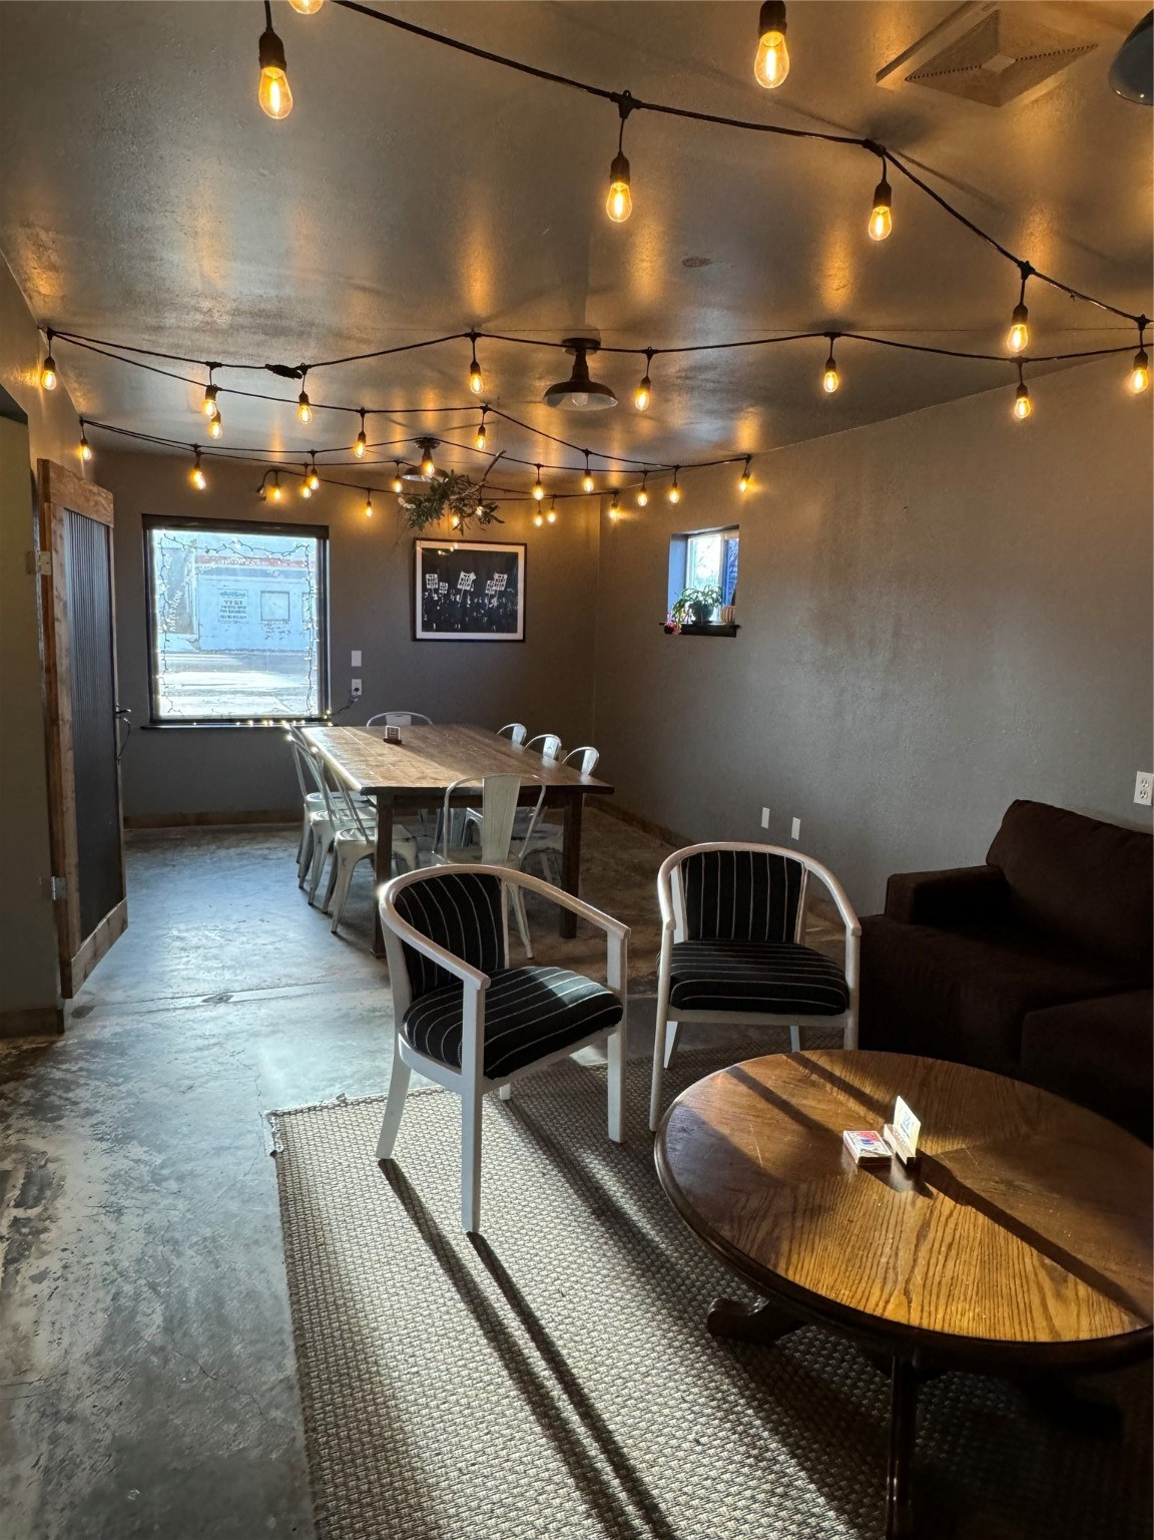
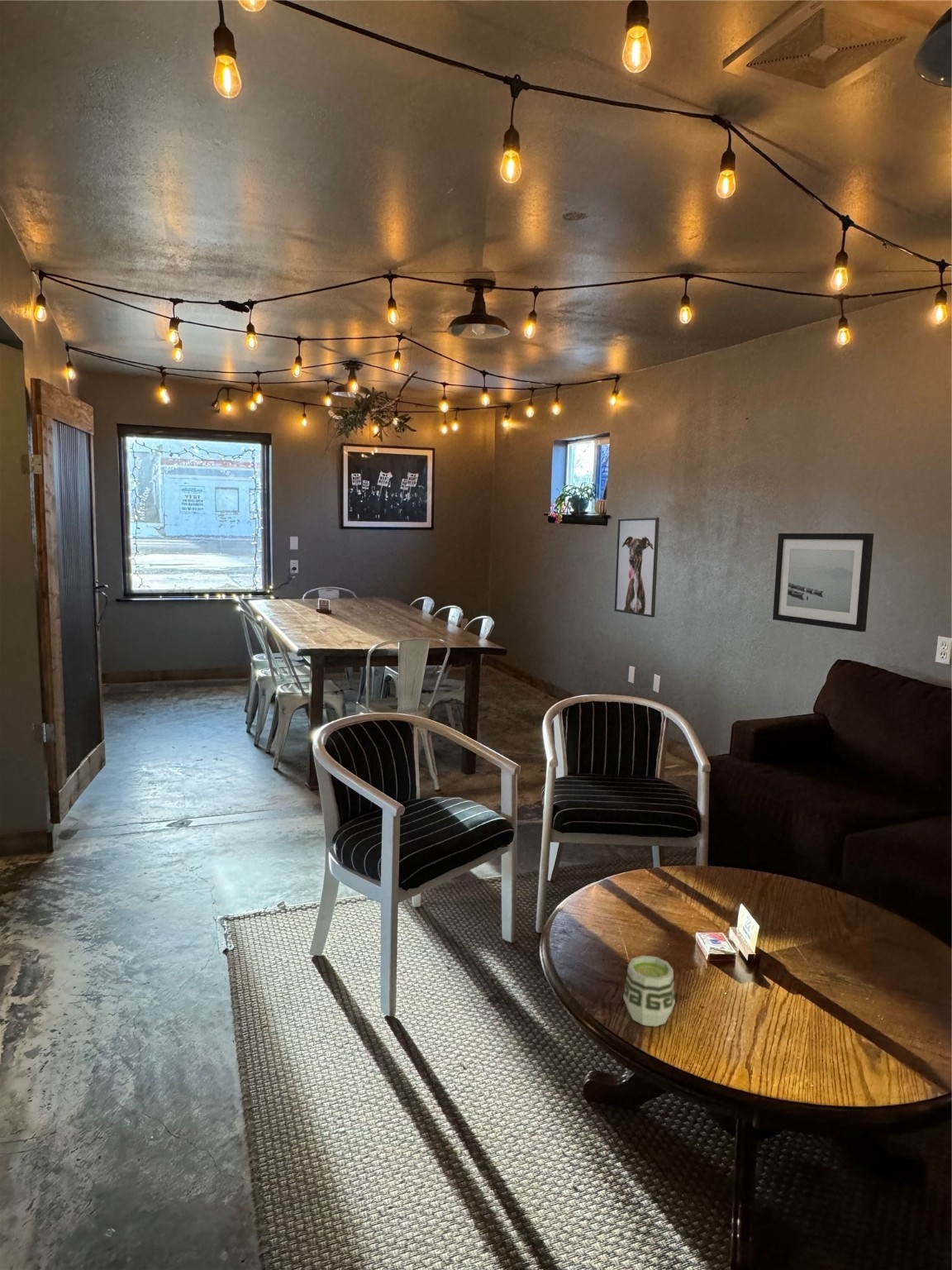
+ wall art (819, 580)
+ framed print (635, 566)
+ cup (649, 991)
